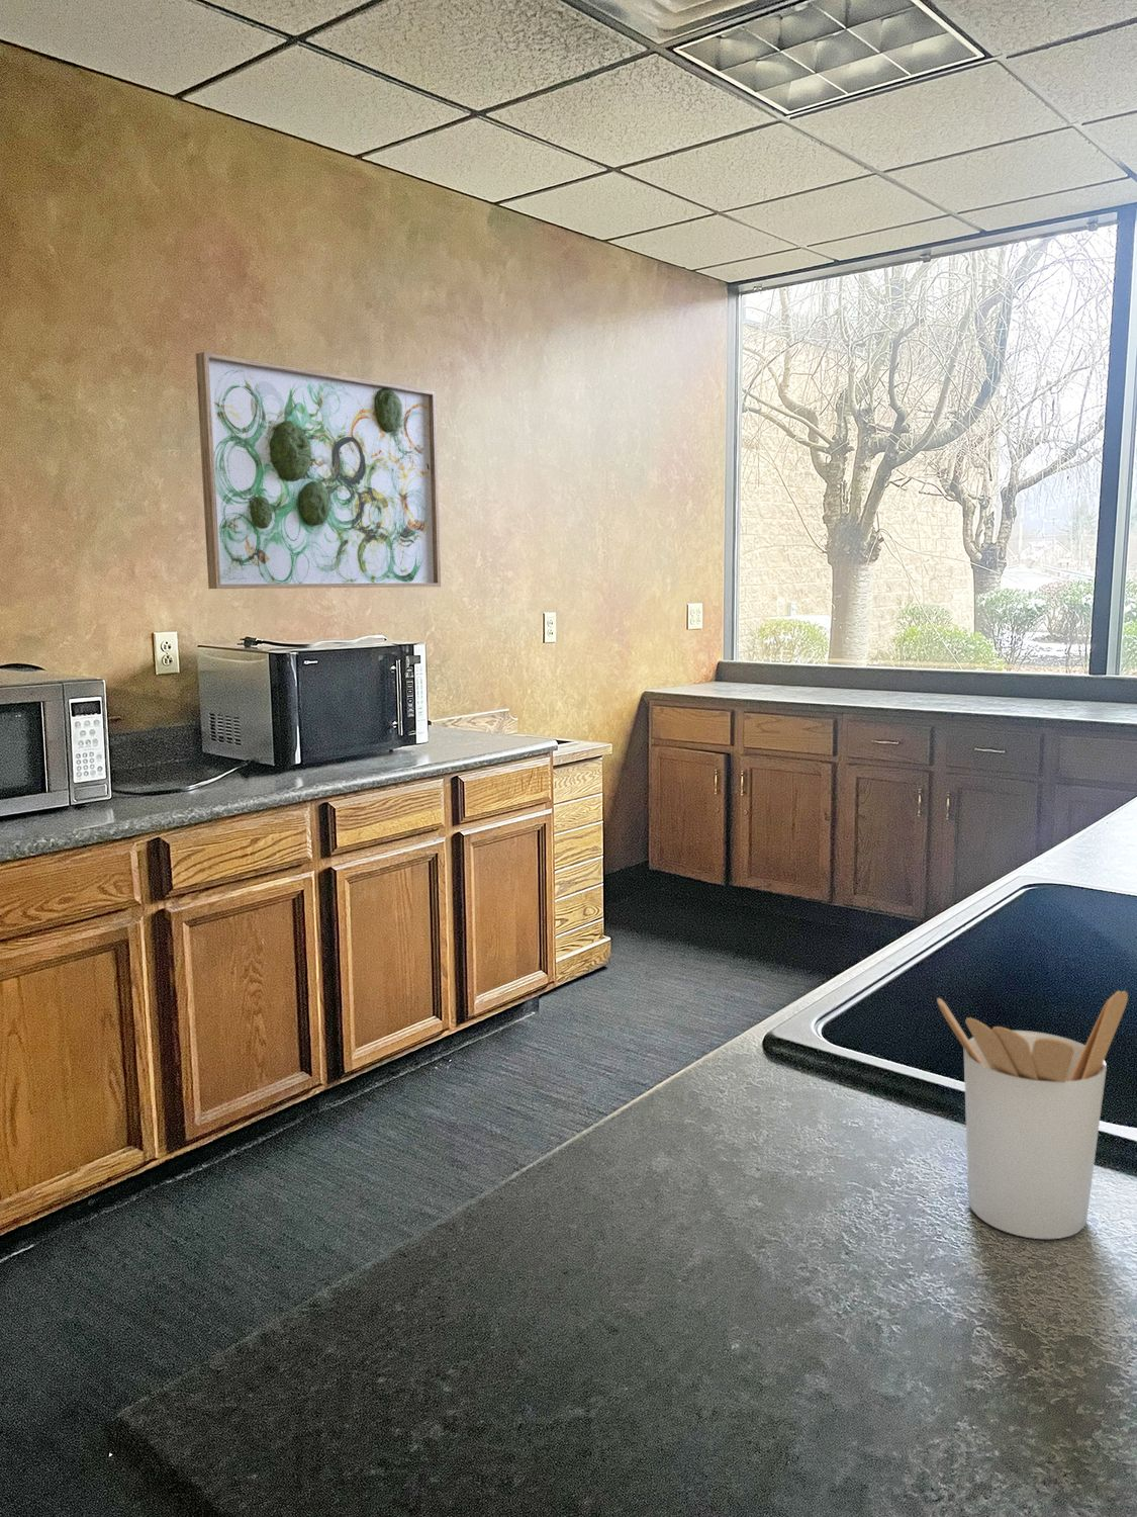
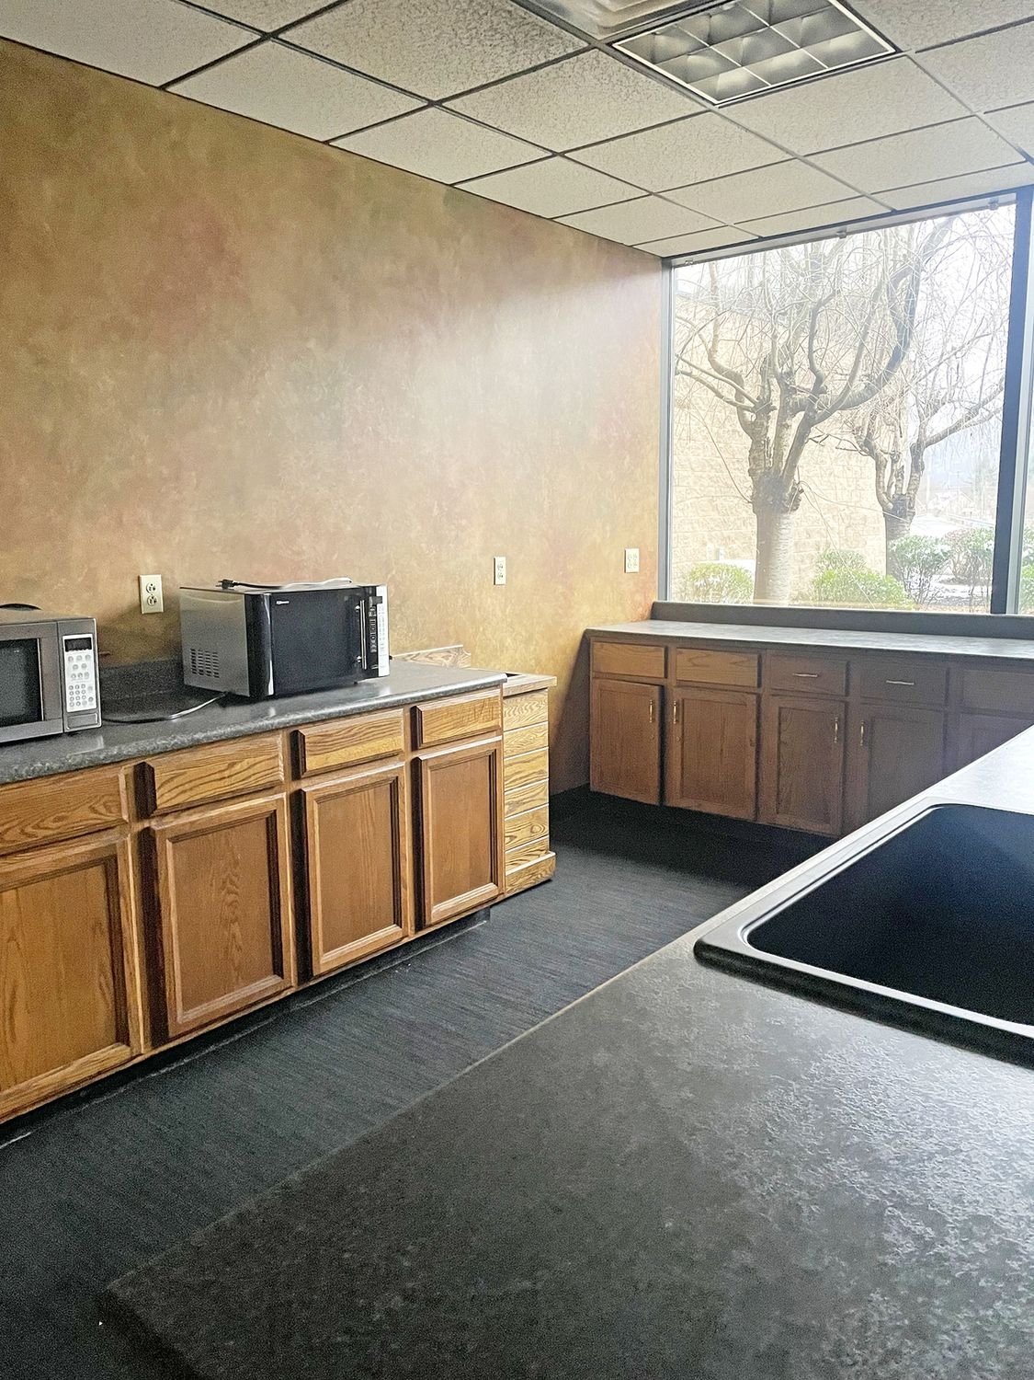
- utensil holder (1027, 1108)
- wall art (332, 481)
